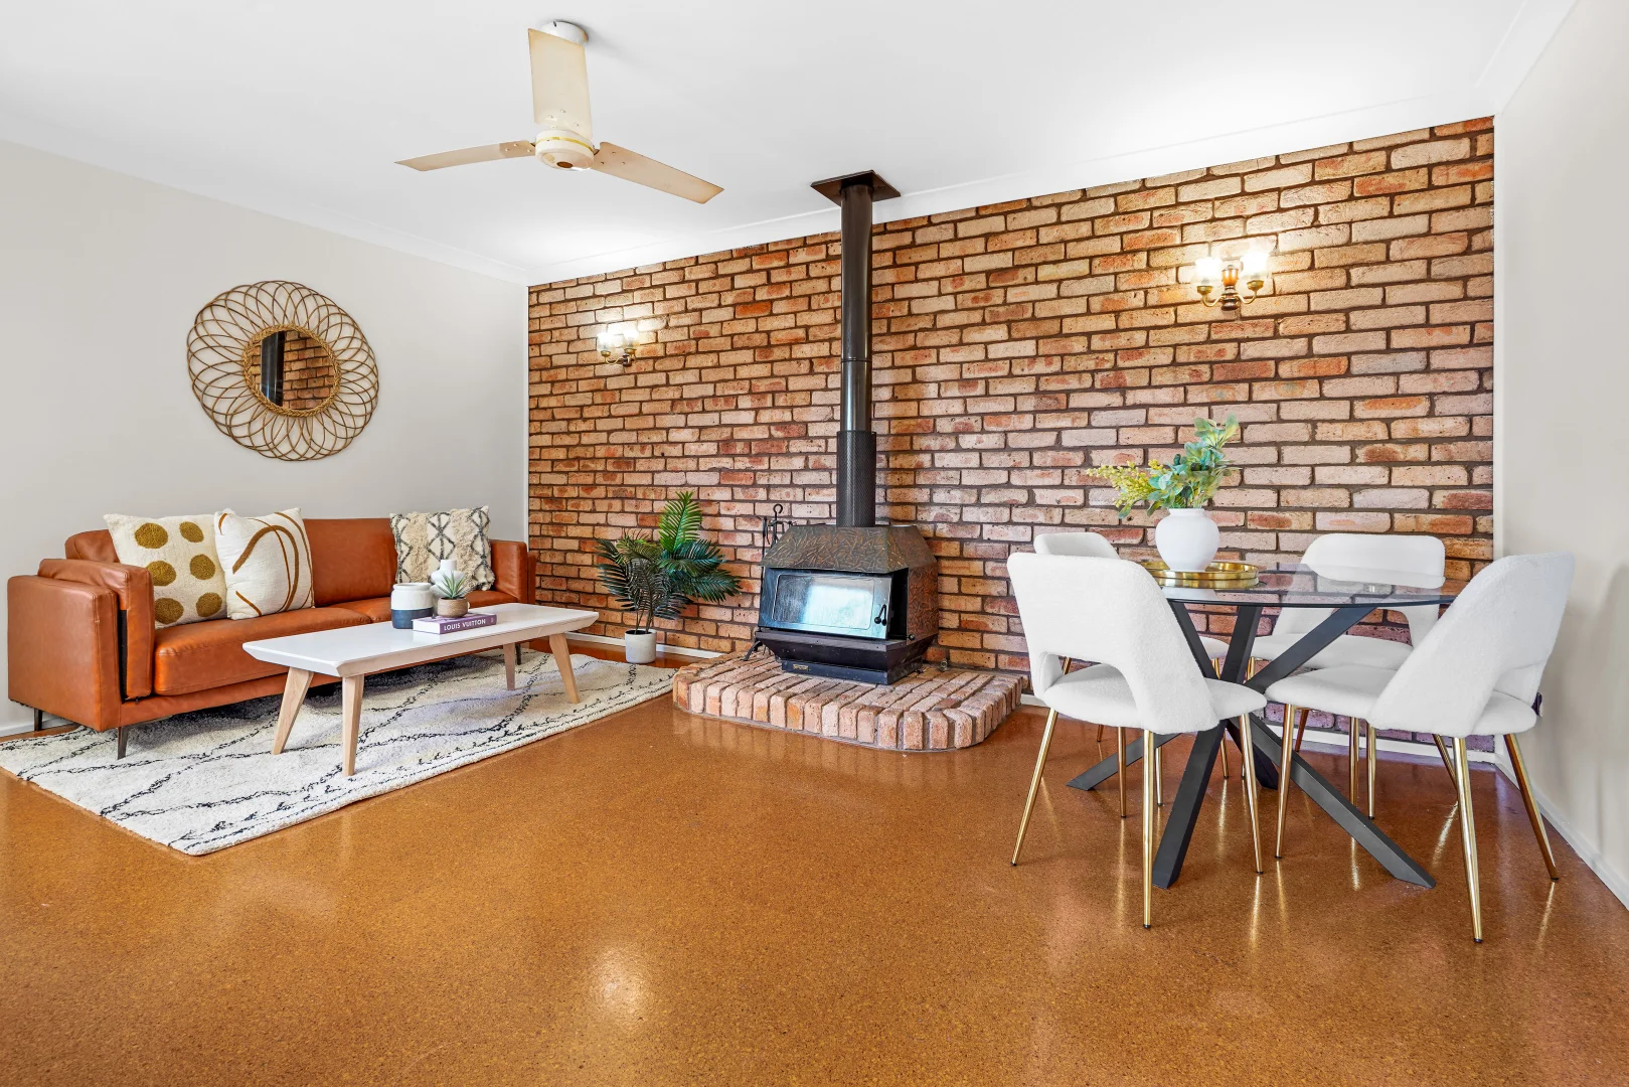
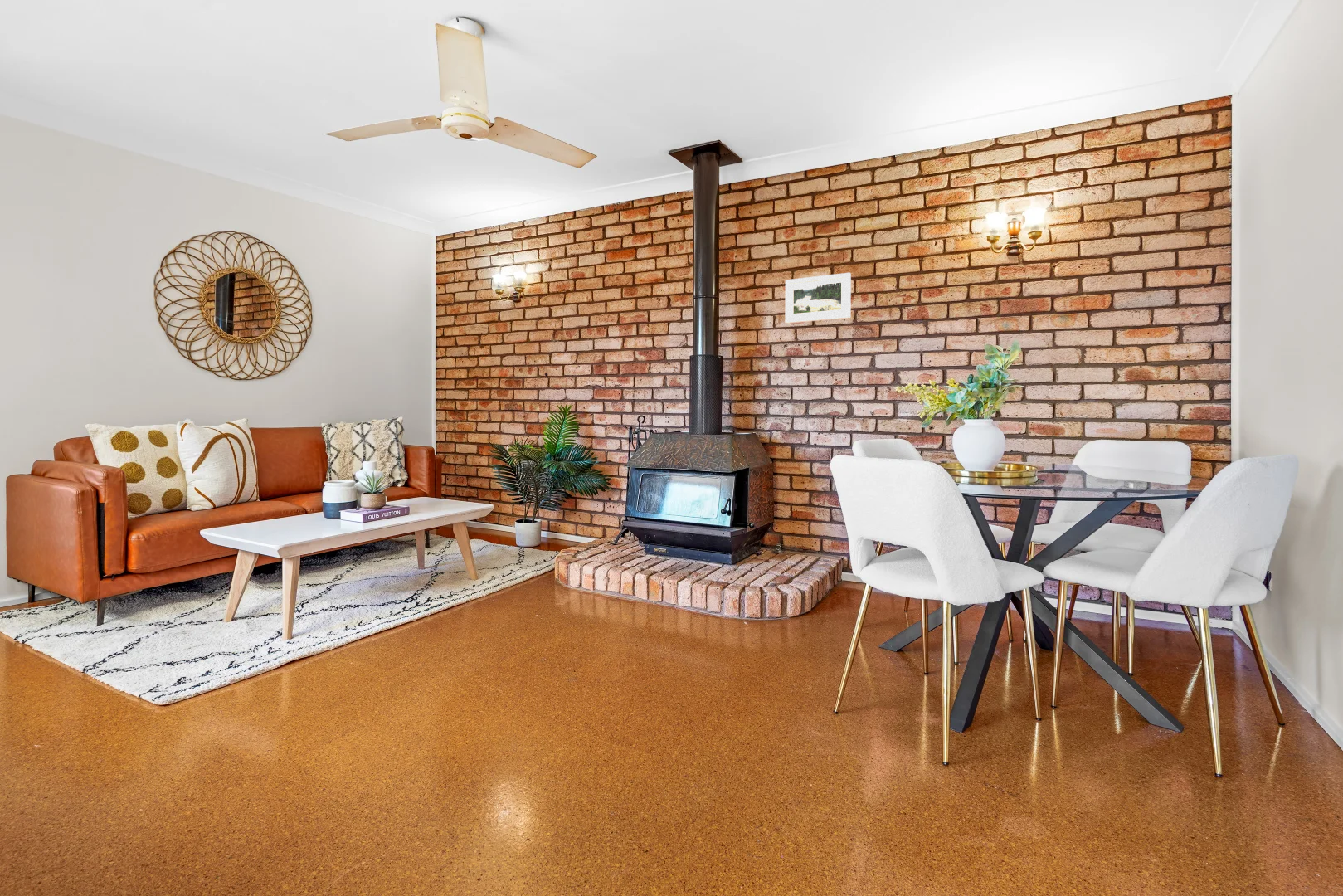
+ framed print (817, 298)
